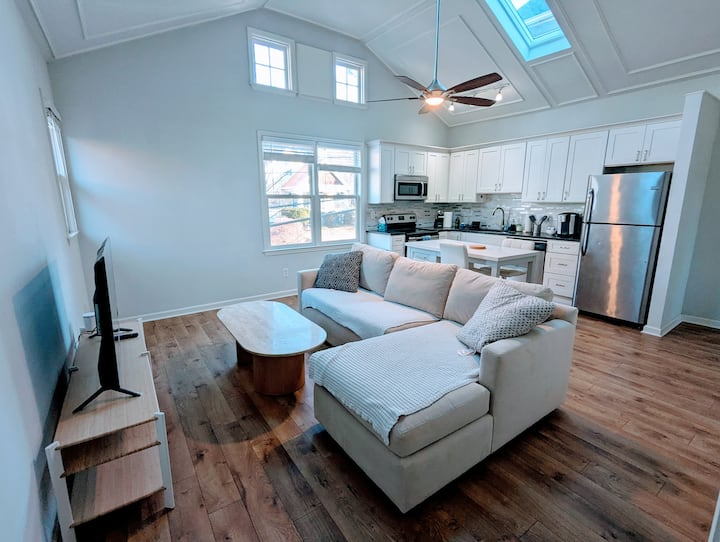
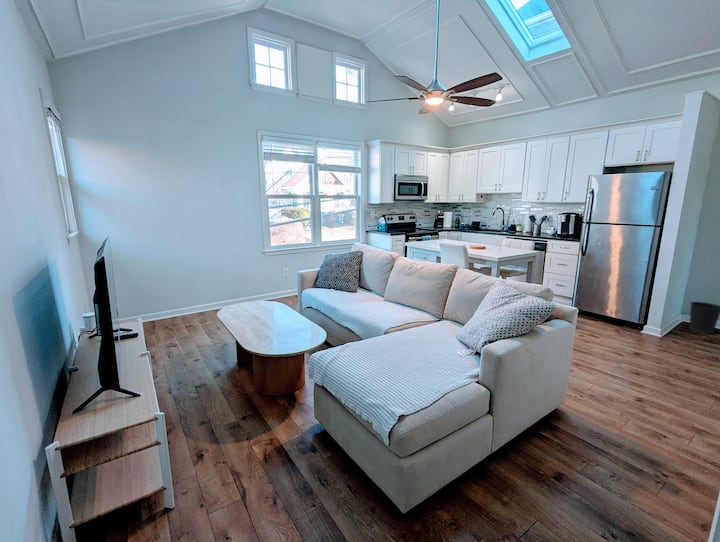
+ wastebasket (703, 317)
